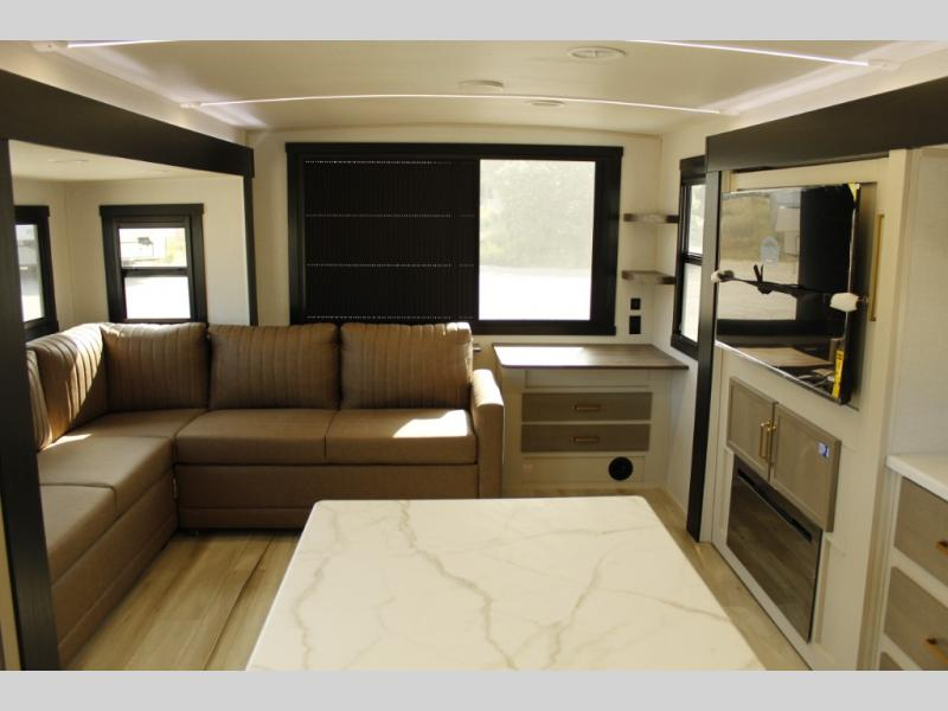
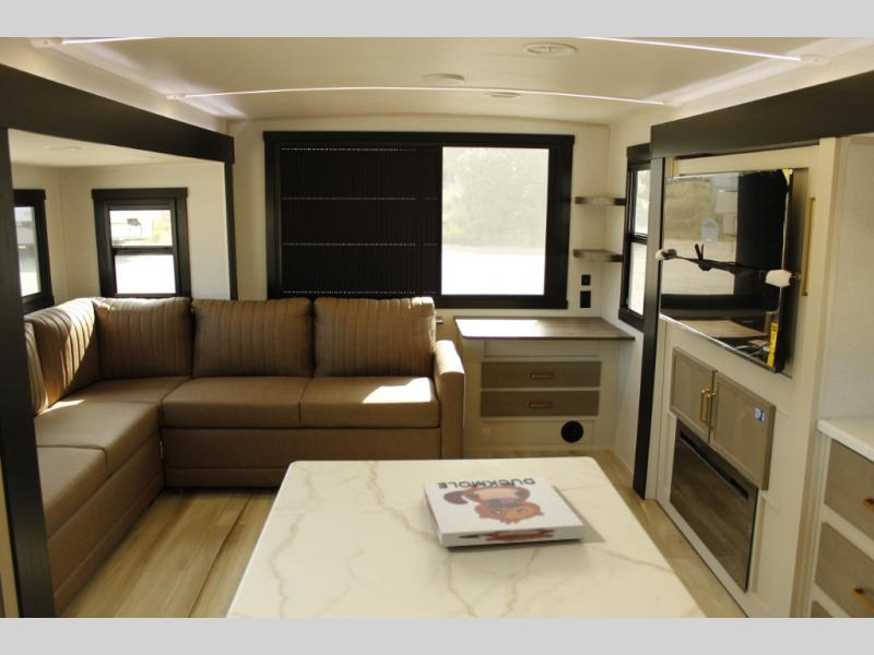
+ board game (497, 508)
